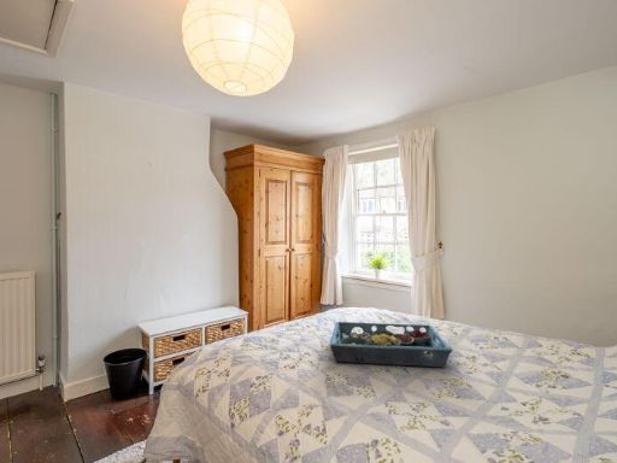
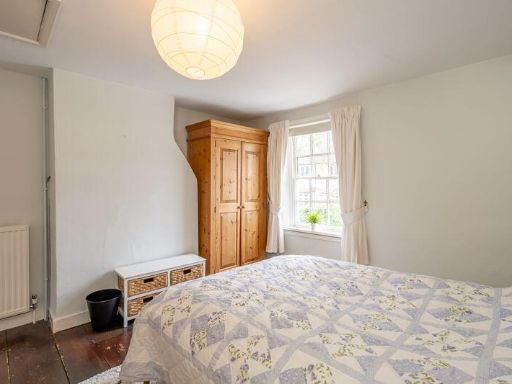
- serving tray (386, 340)
